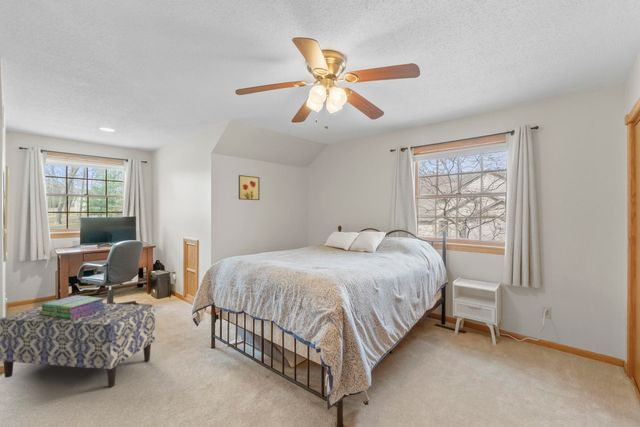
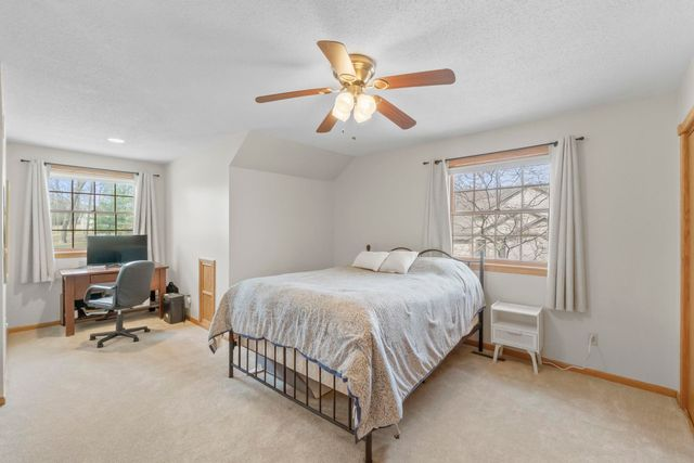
- bench (81, 339)
- stack of books (73, 306)
- wall art (249, 188)
